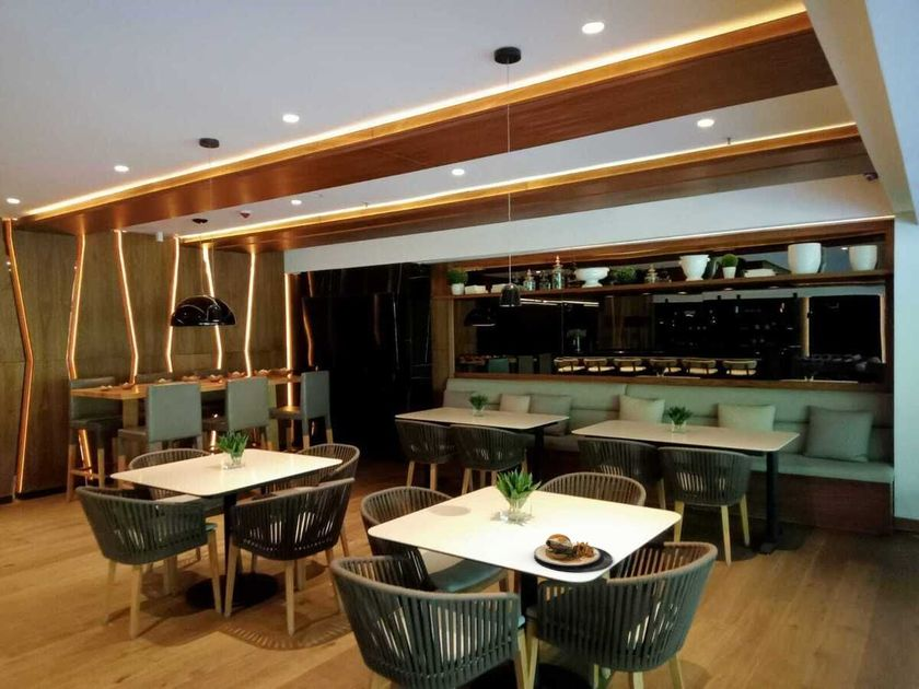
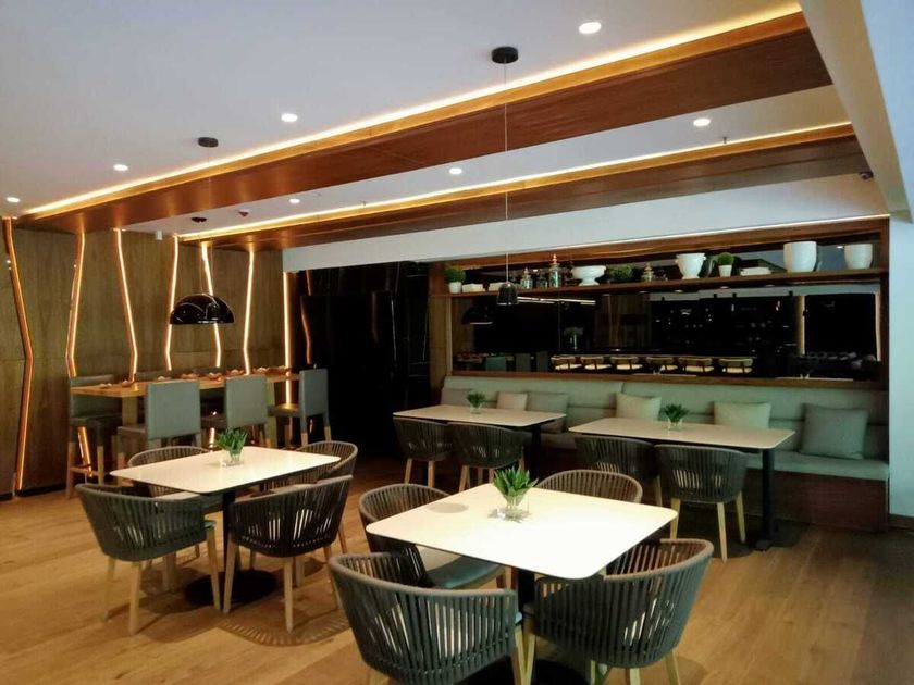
- plate (572, 546)
